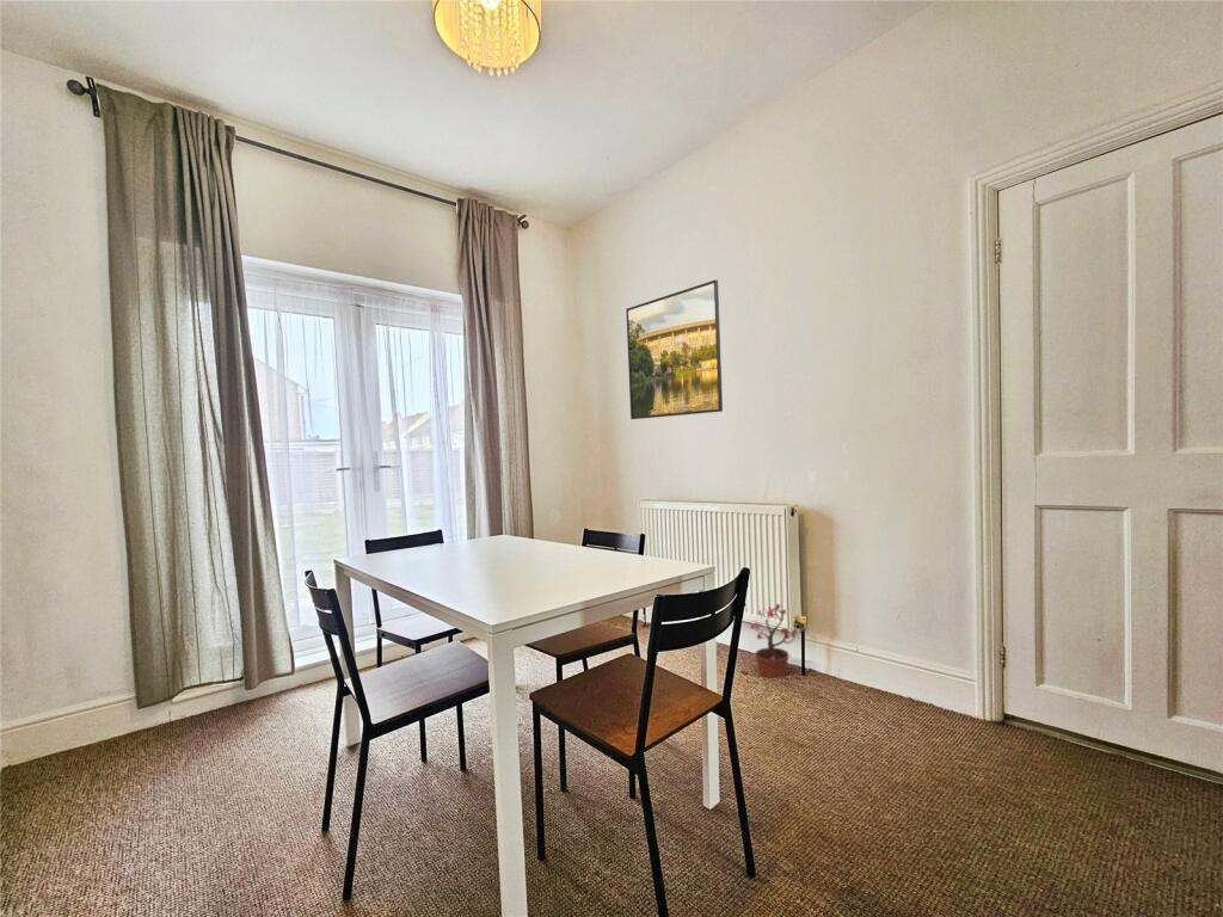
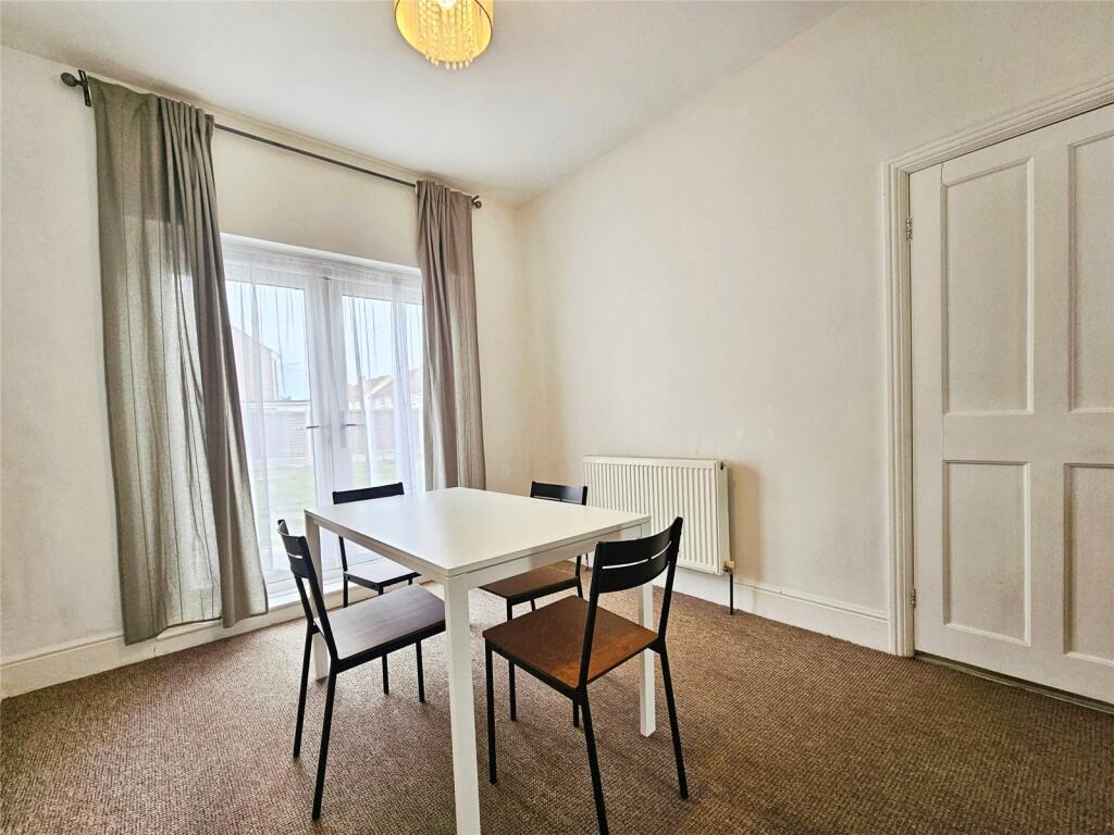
- potted plant (767, 638)
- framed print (670, 356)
